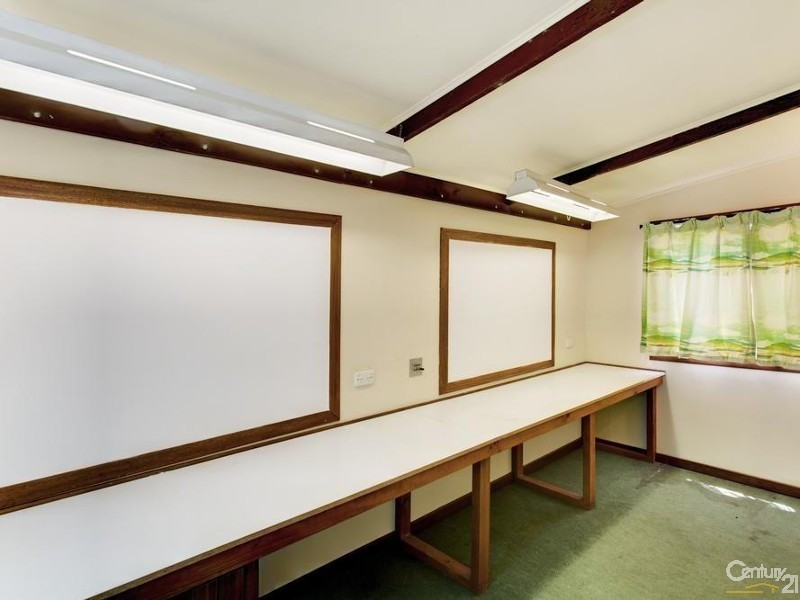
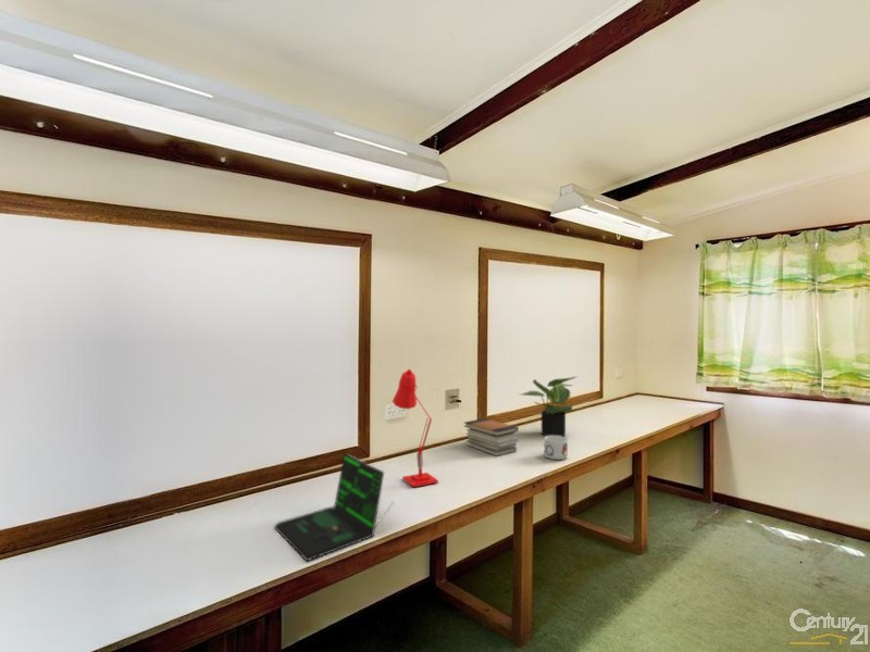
+ book stack (490, 436)
+ mug (556, 446)
+ laptop (335, 503)
+ desk lamp (424, 427)
+ potted plant (552, 403)
